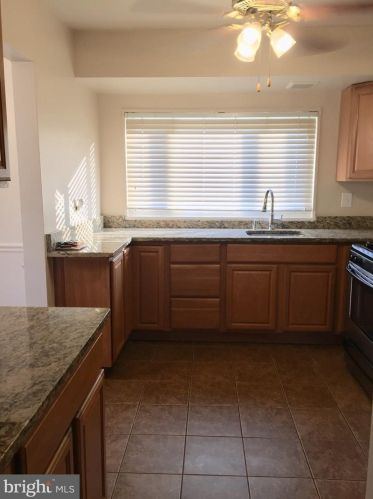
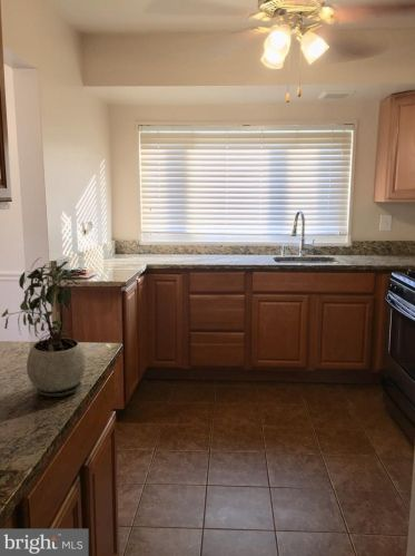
+ potted plant (47, 329)
